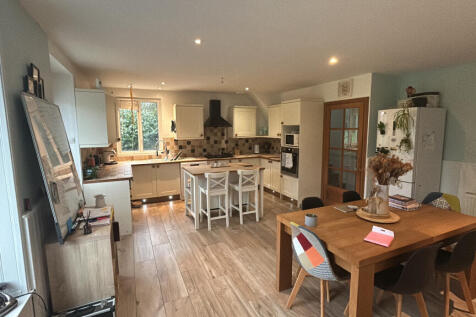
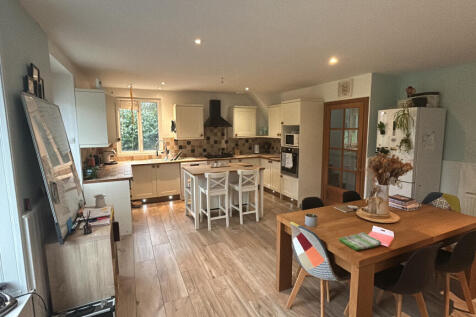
+ dish towel (359, 240)
